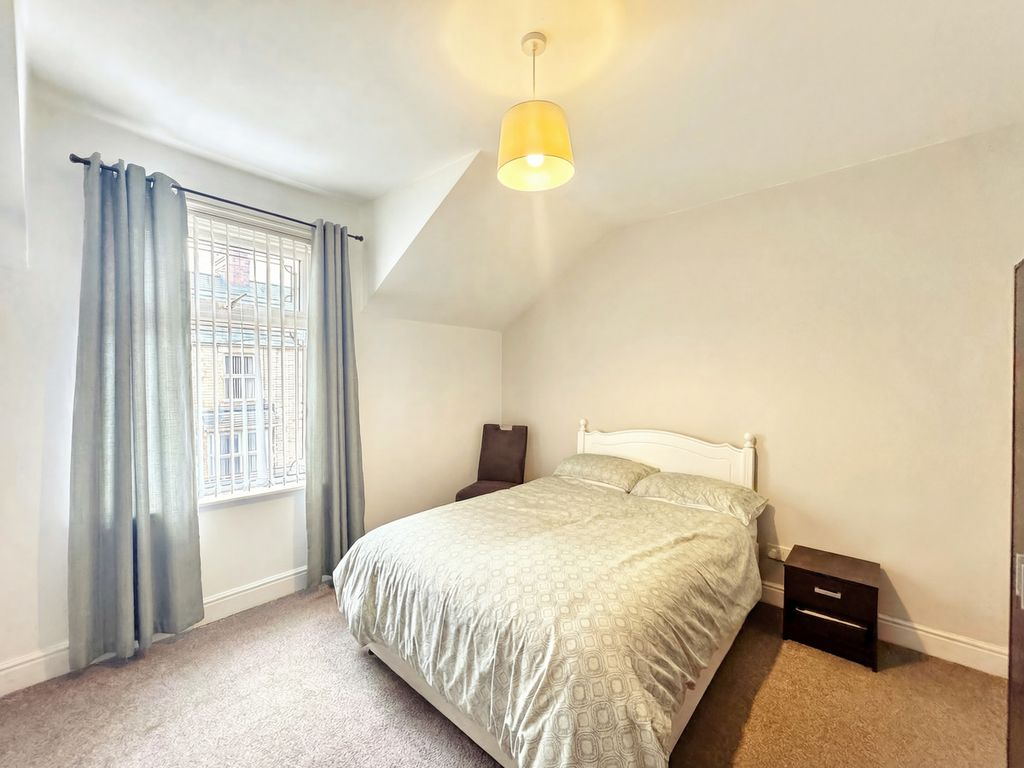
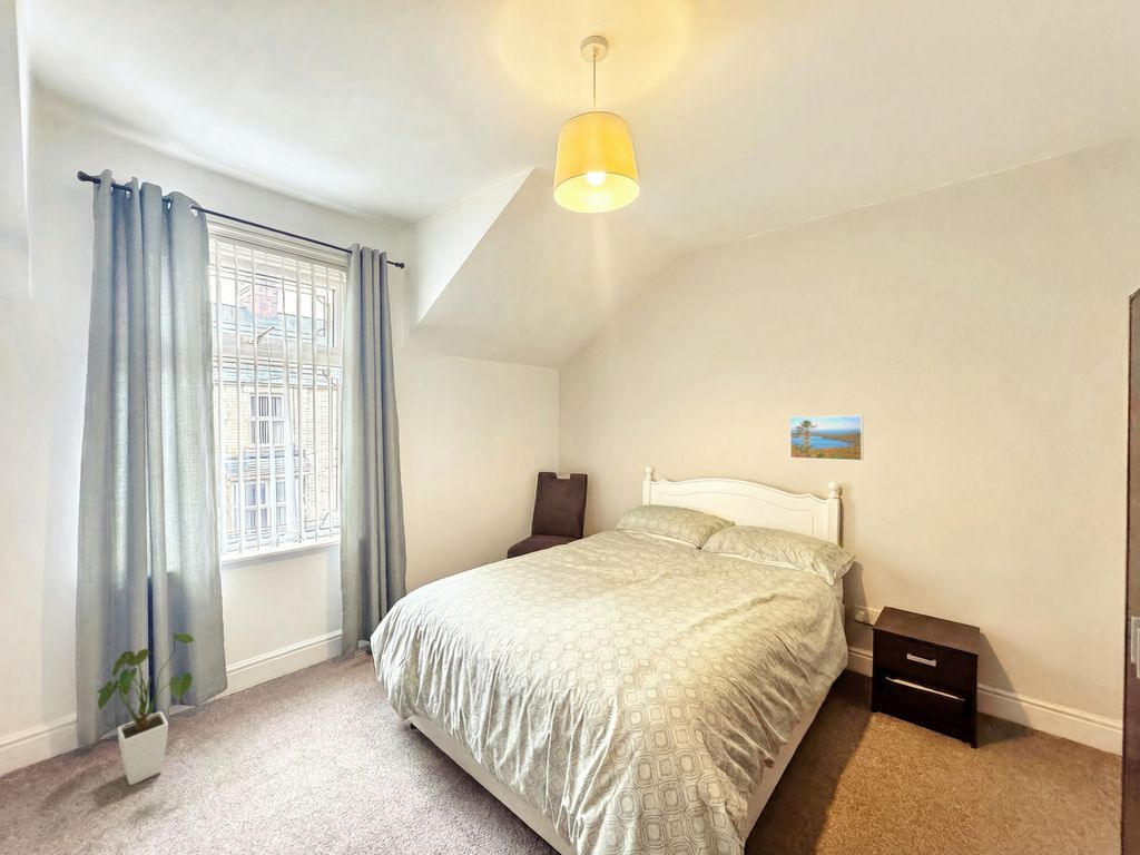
+ house plant (153, 707)
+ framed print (824, 438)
